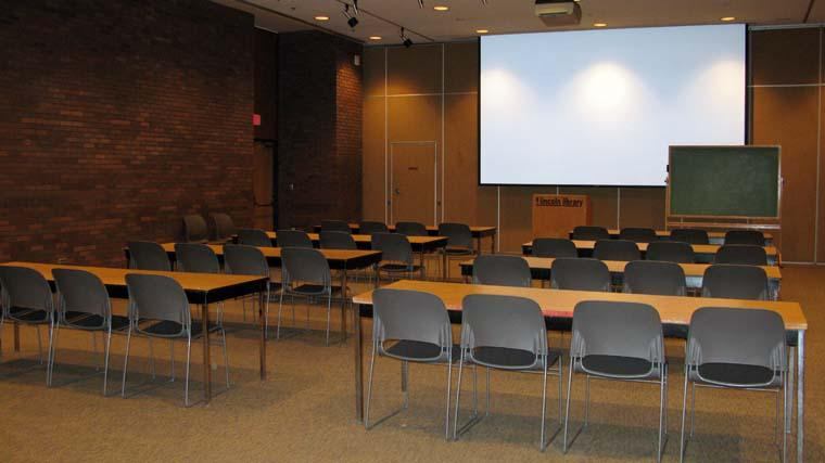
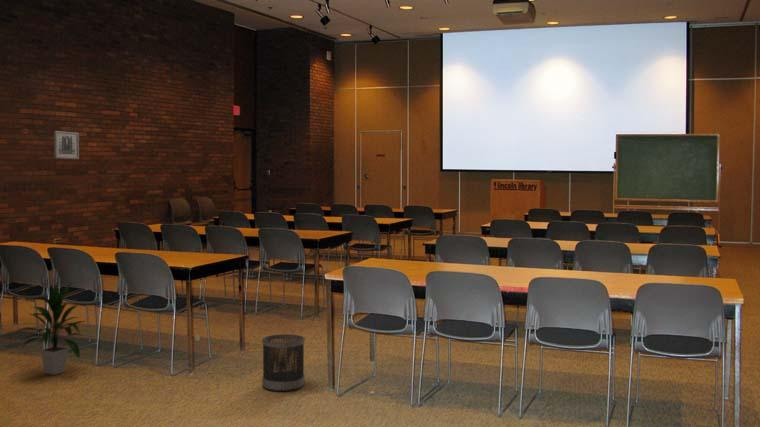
+ wall art (66, 145)
+ indoor plant (54, 329)
+ wastebasket (283, 361)
